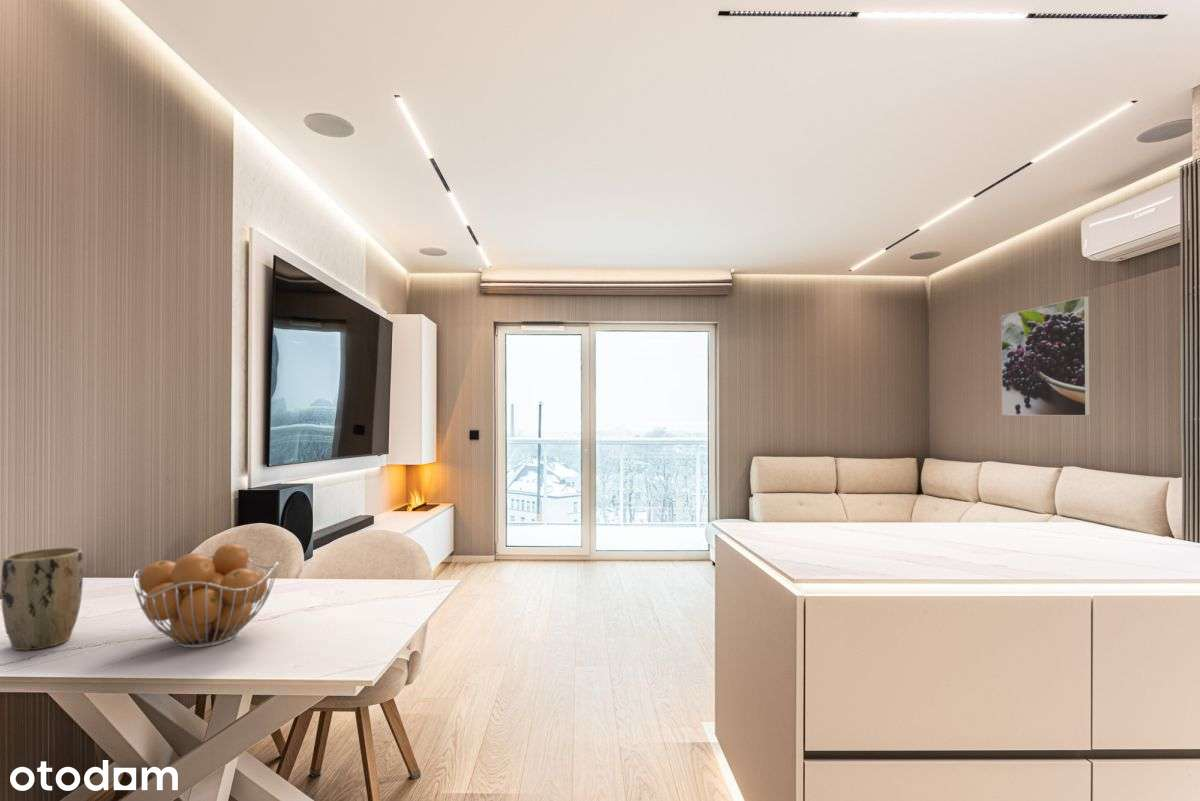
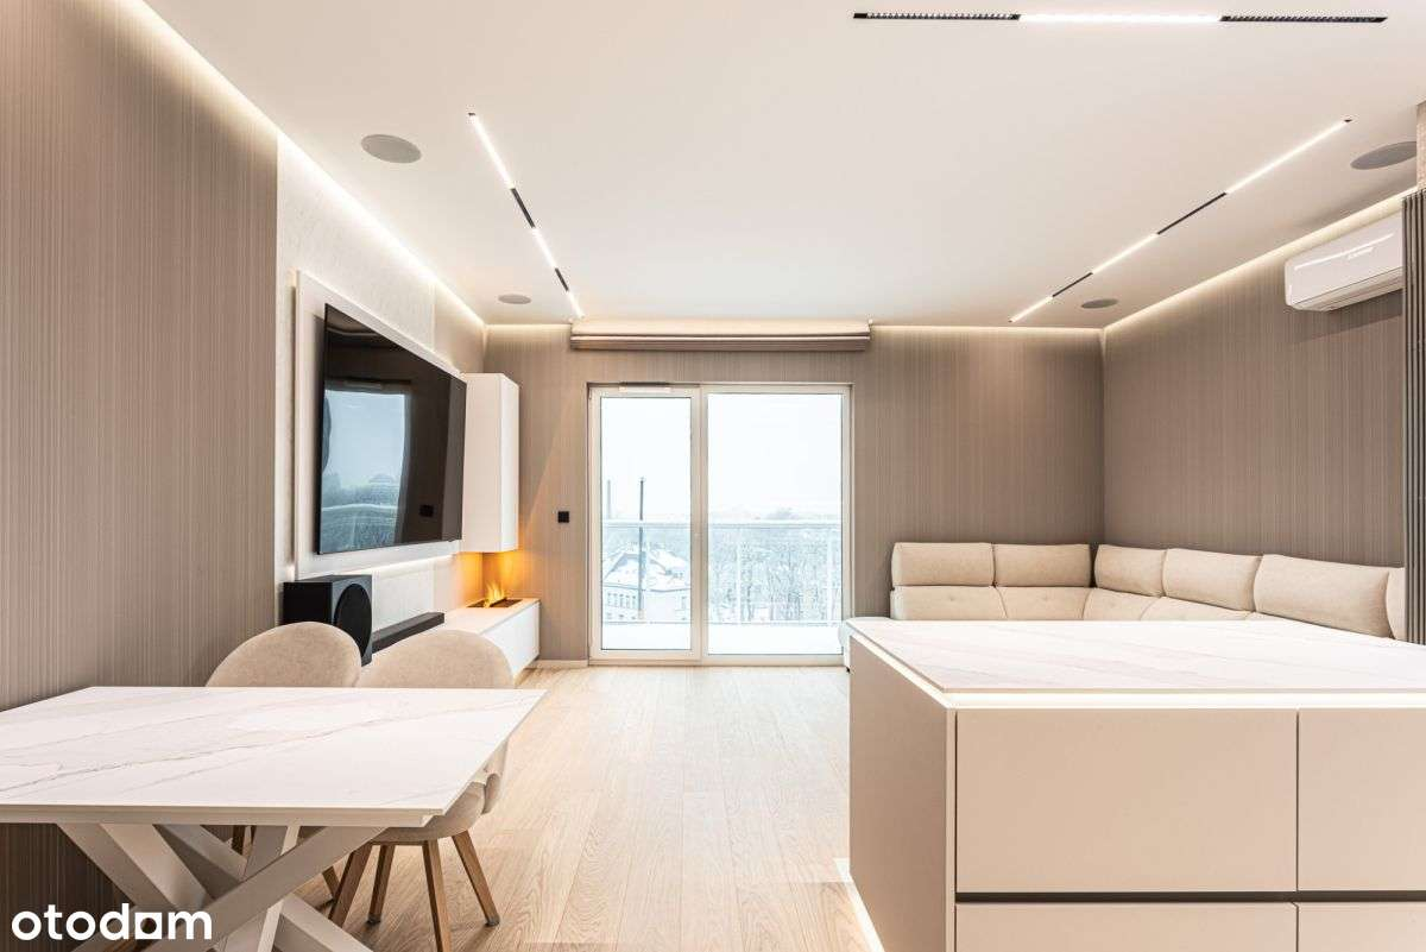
- fruit basket (209, 593)
- plant pot (42, 598)
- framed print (1041, 361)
